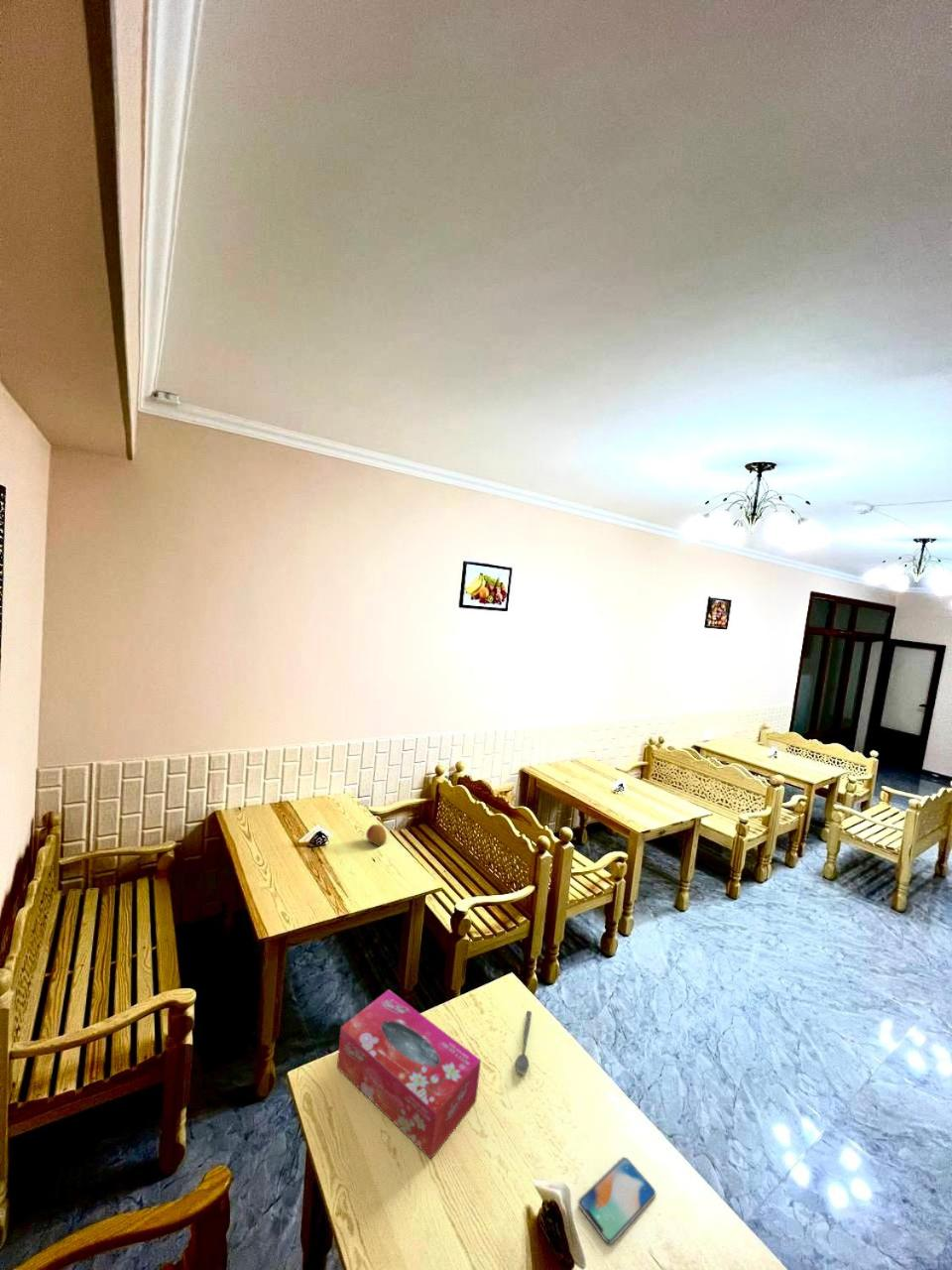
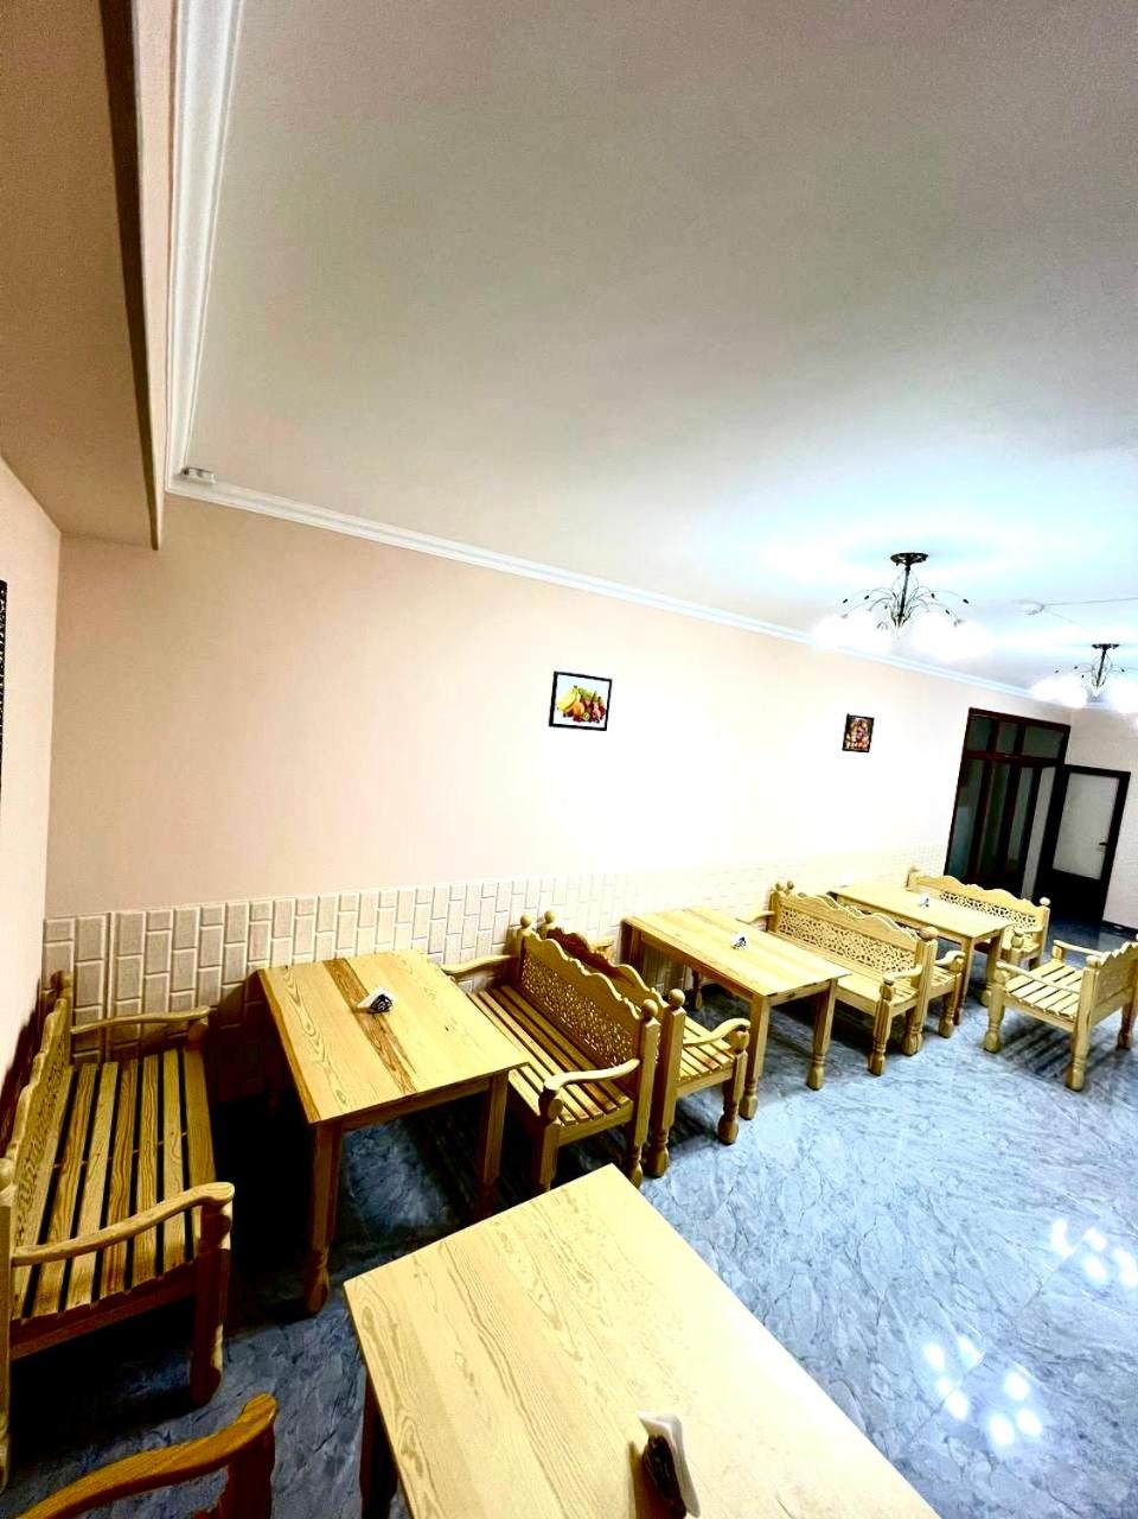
- smartphone (617, 1198)
- fruit (377, 833)
- tissue box (407, 1064)
- spoon (525, 1040)
